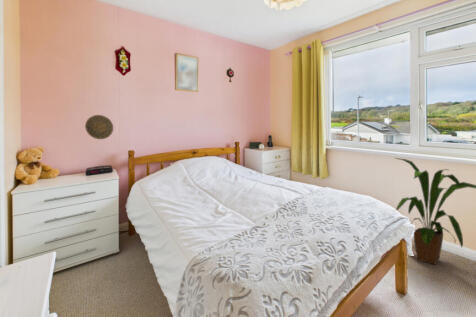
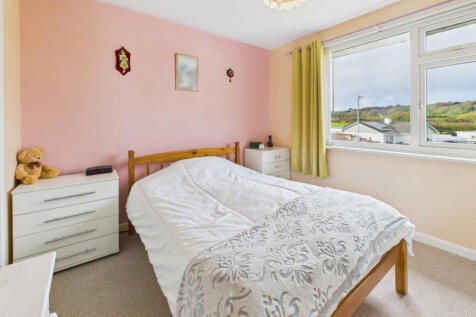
- house plant (439, 211)
- decorative plate (99, 127)
